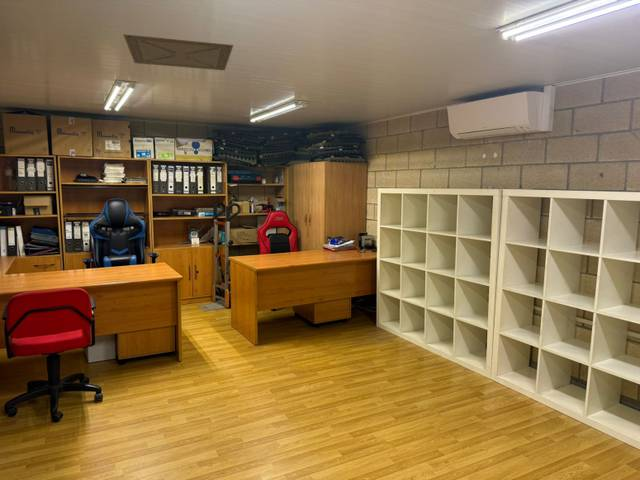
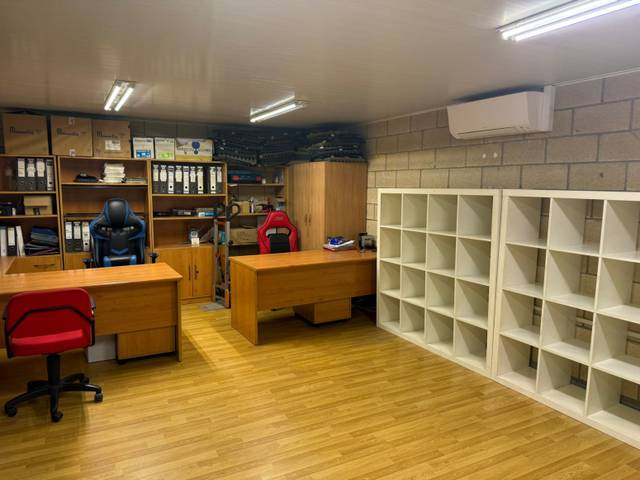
- ceiling vent (180, 54)
